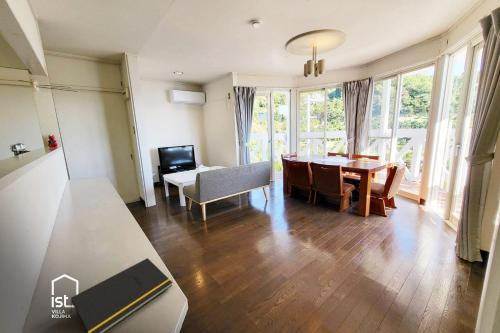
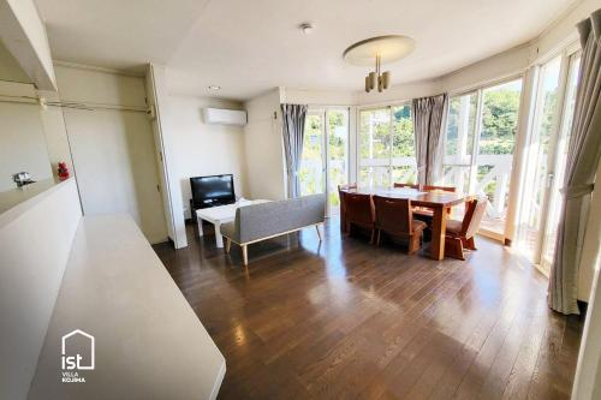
- notepad (125, 291)
